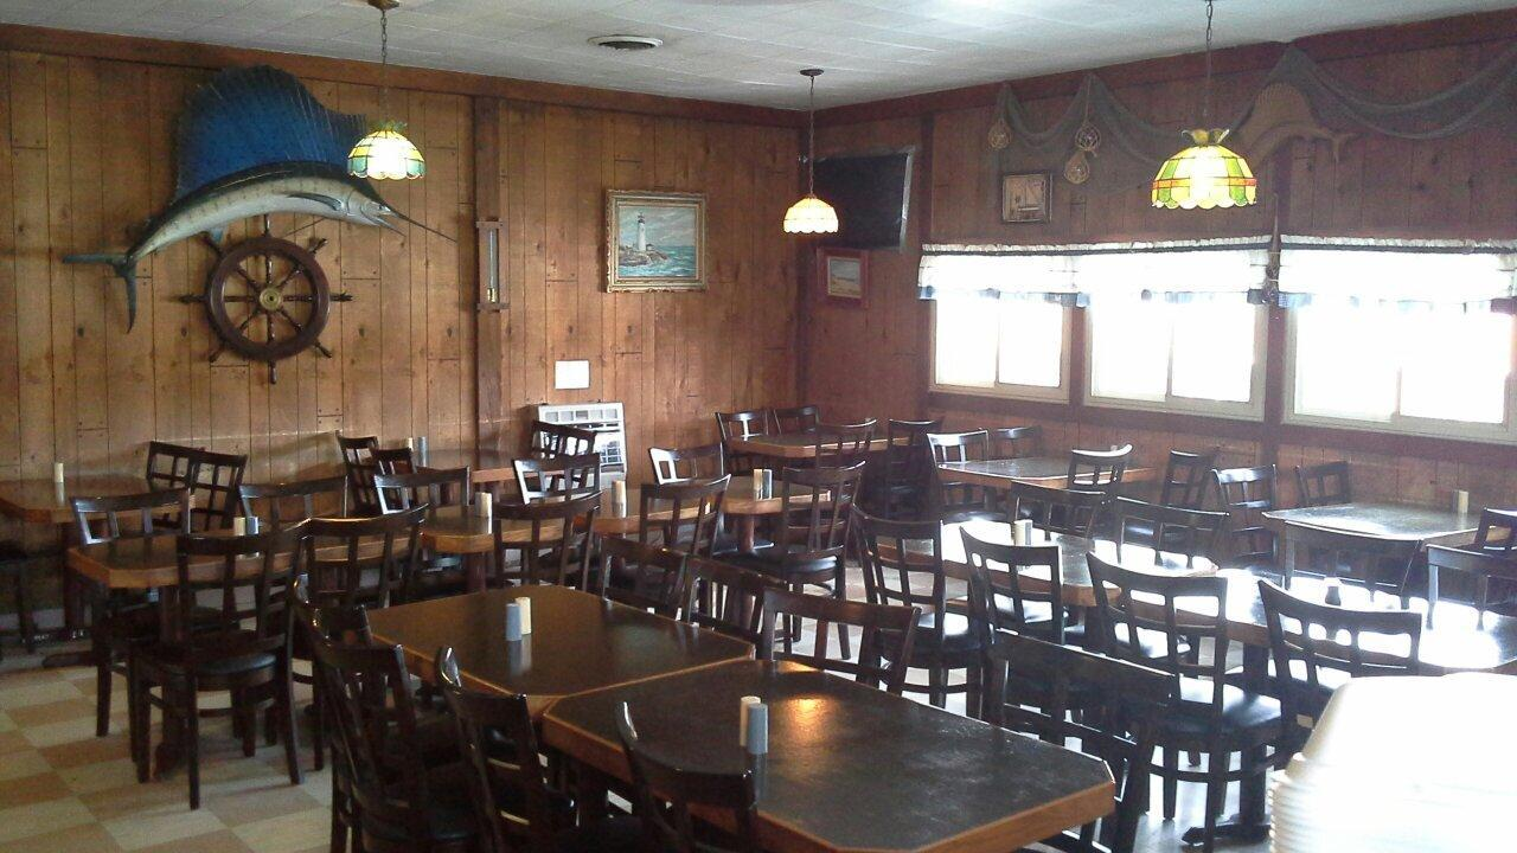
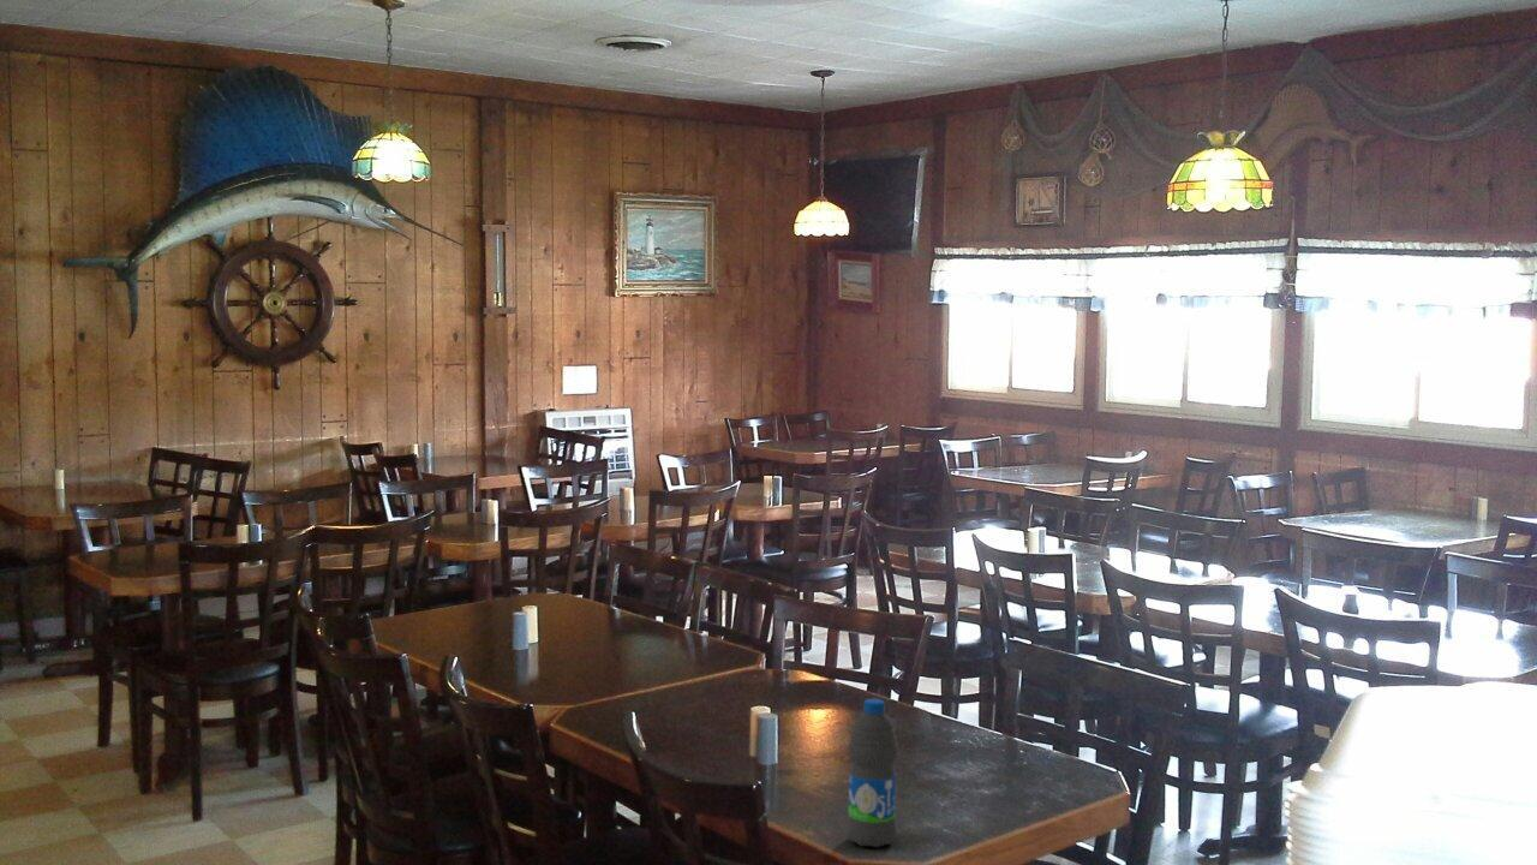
+ water bottle (872, 770)
